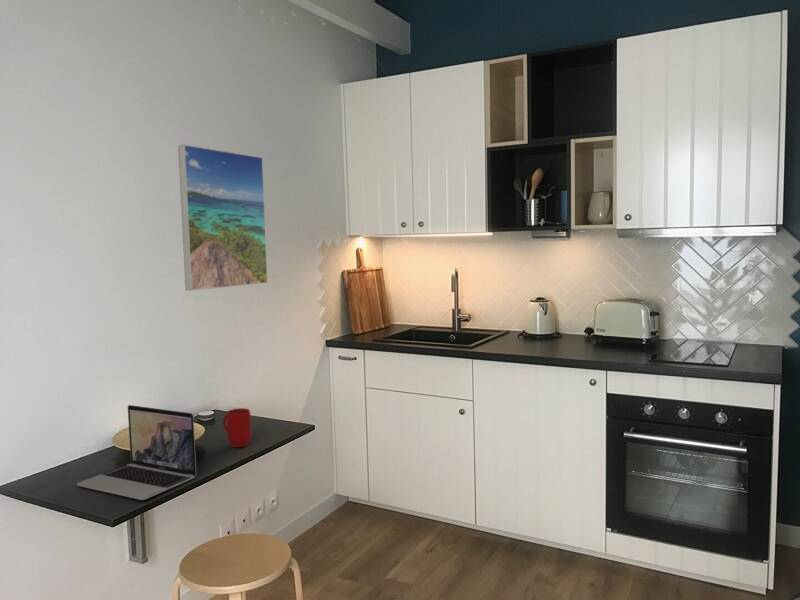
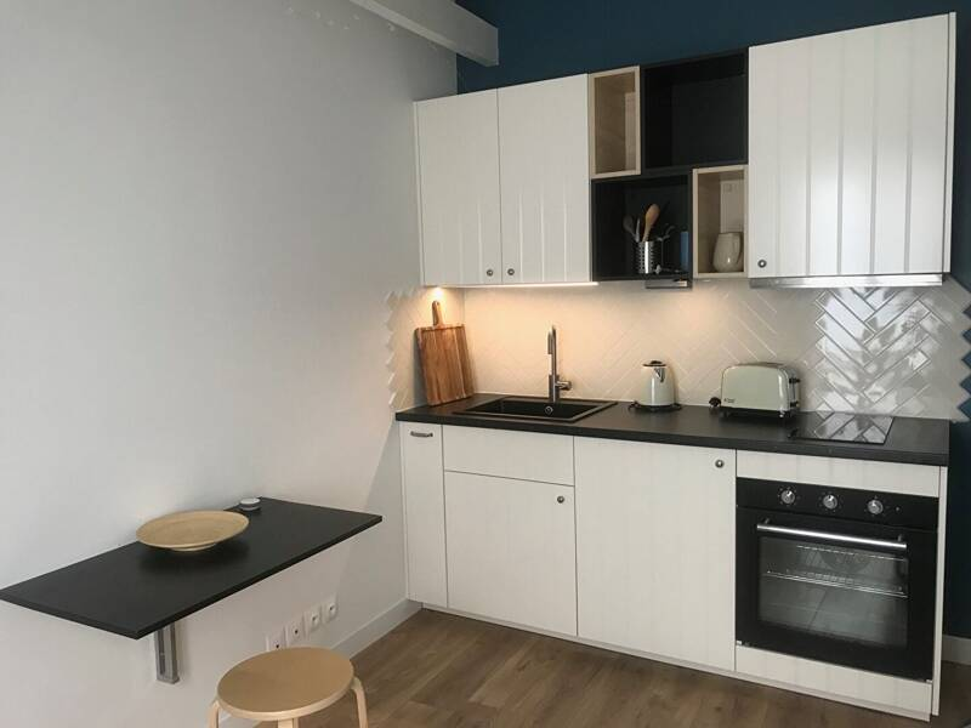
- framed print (226, 219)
- mug (235, 427)
- laptop (135, 449)
